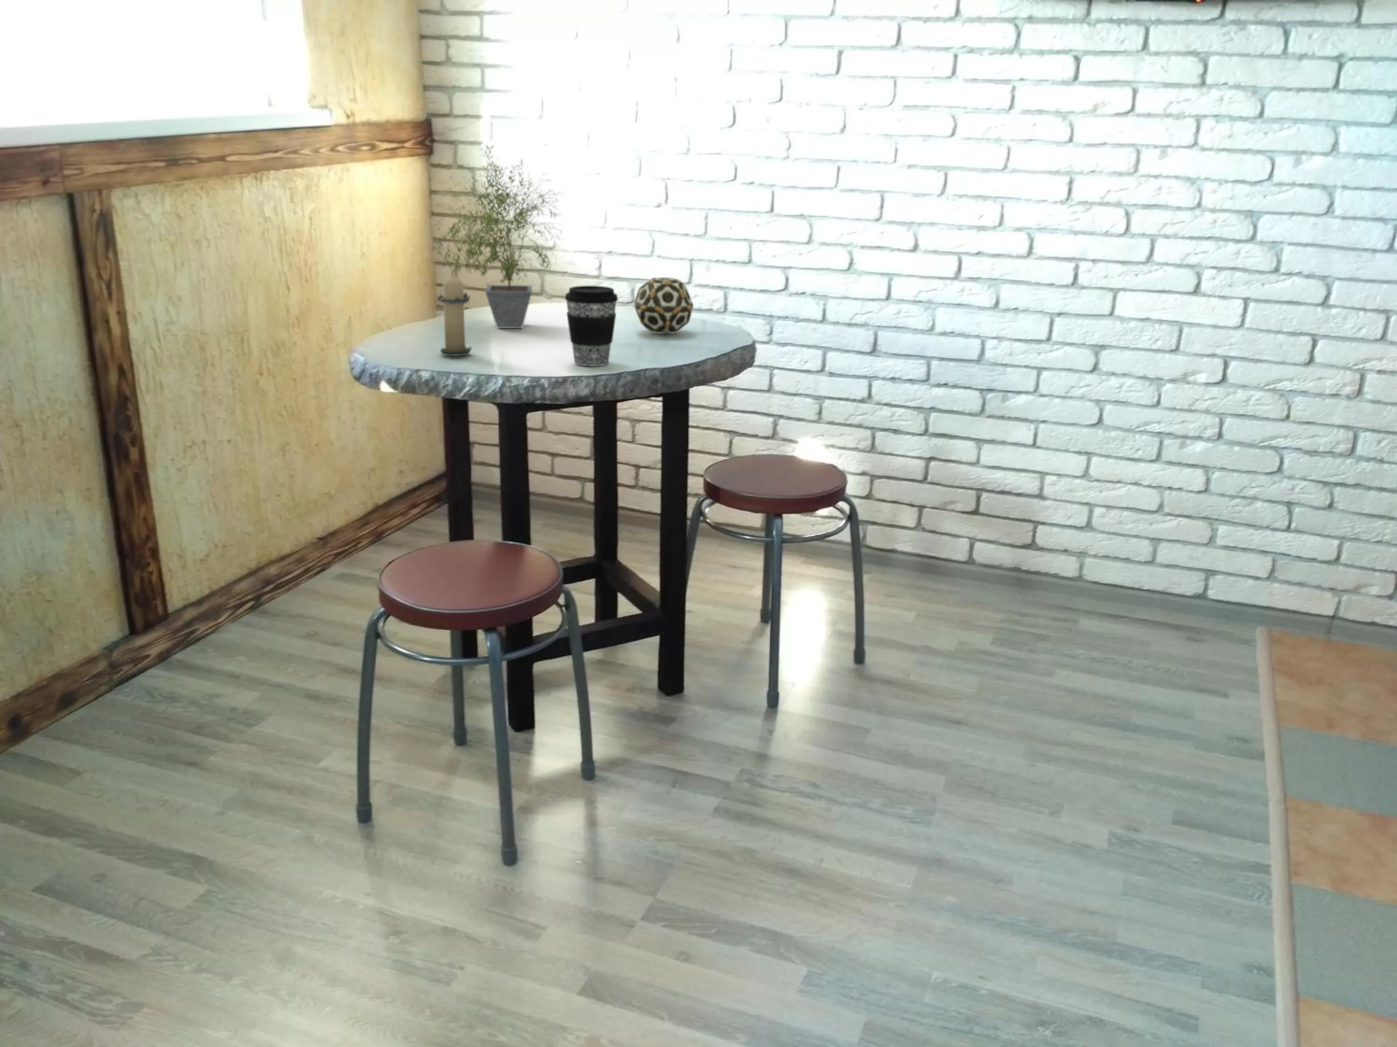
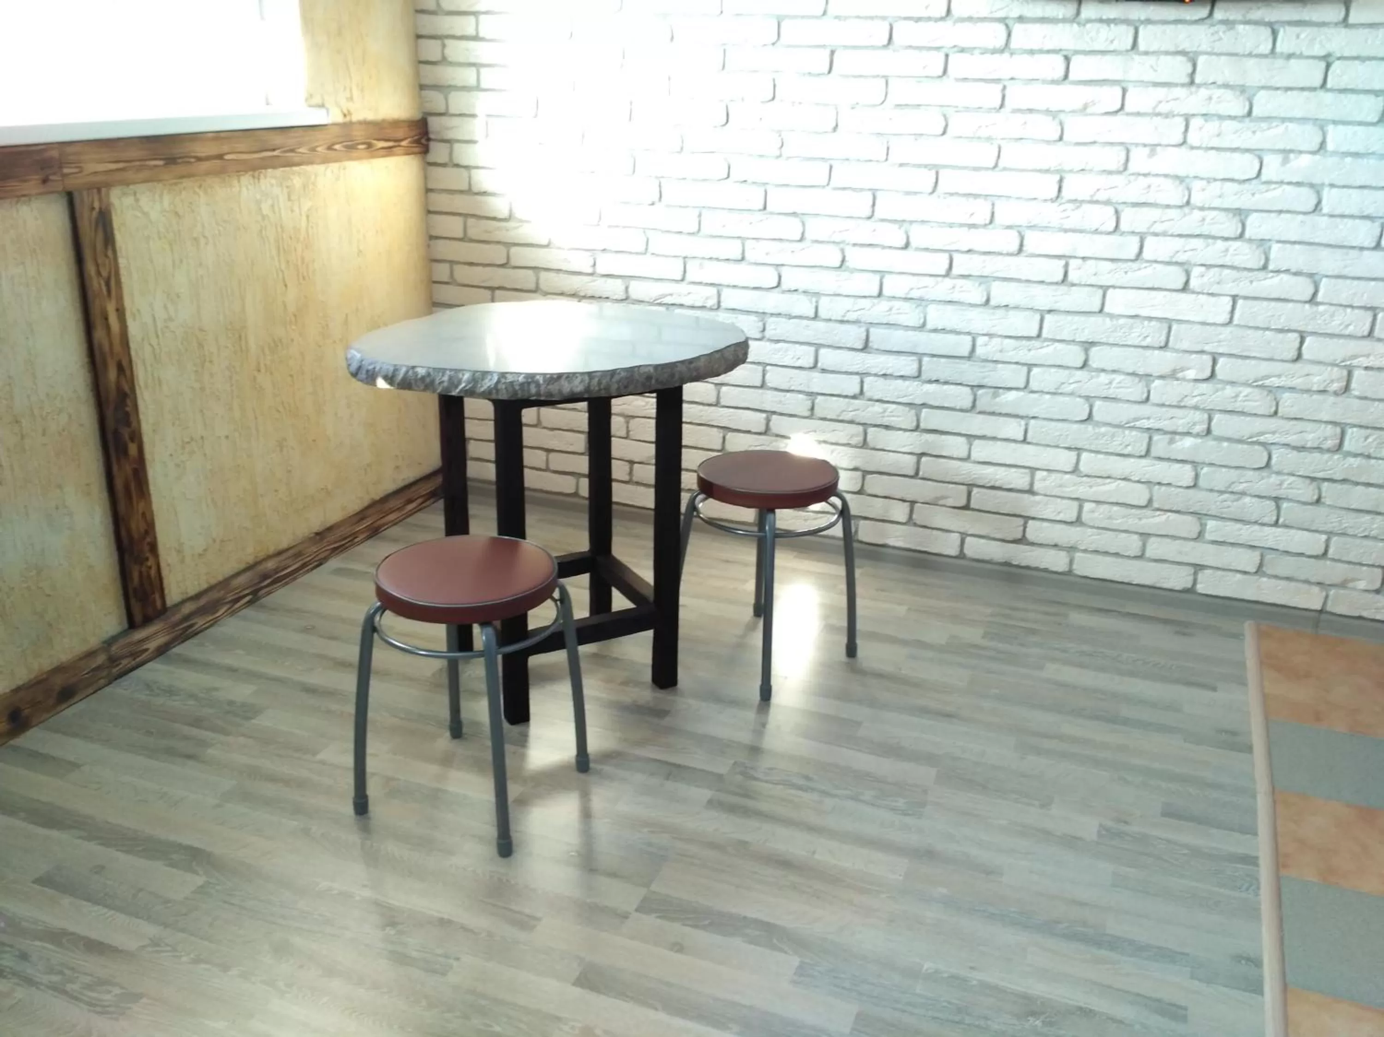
- decorative ball (663, 306)
- candle (454, 312)
- coffee cup (592, 326)
- potted plant (498, 239)
